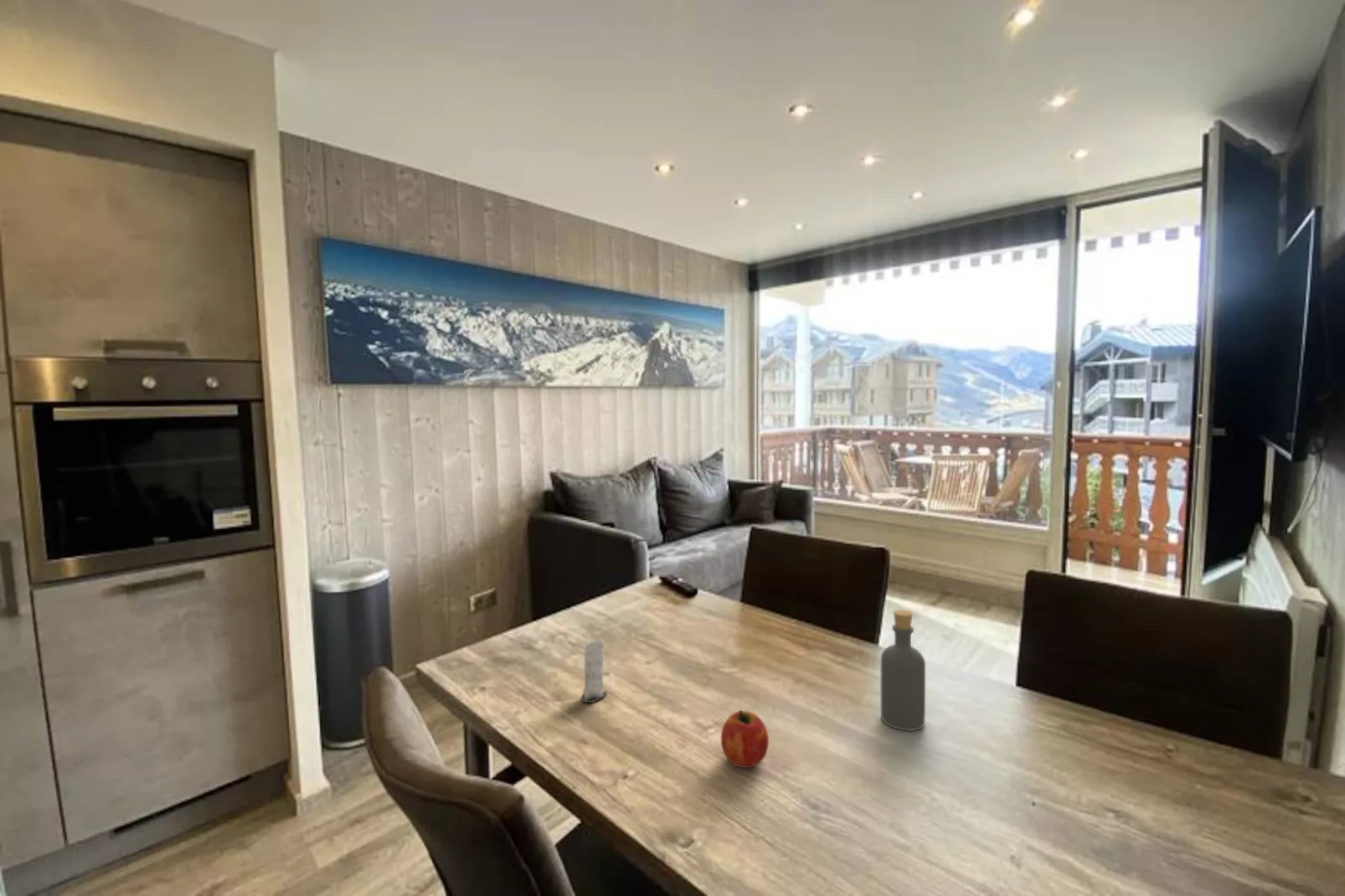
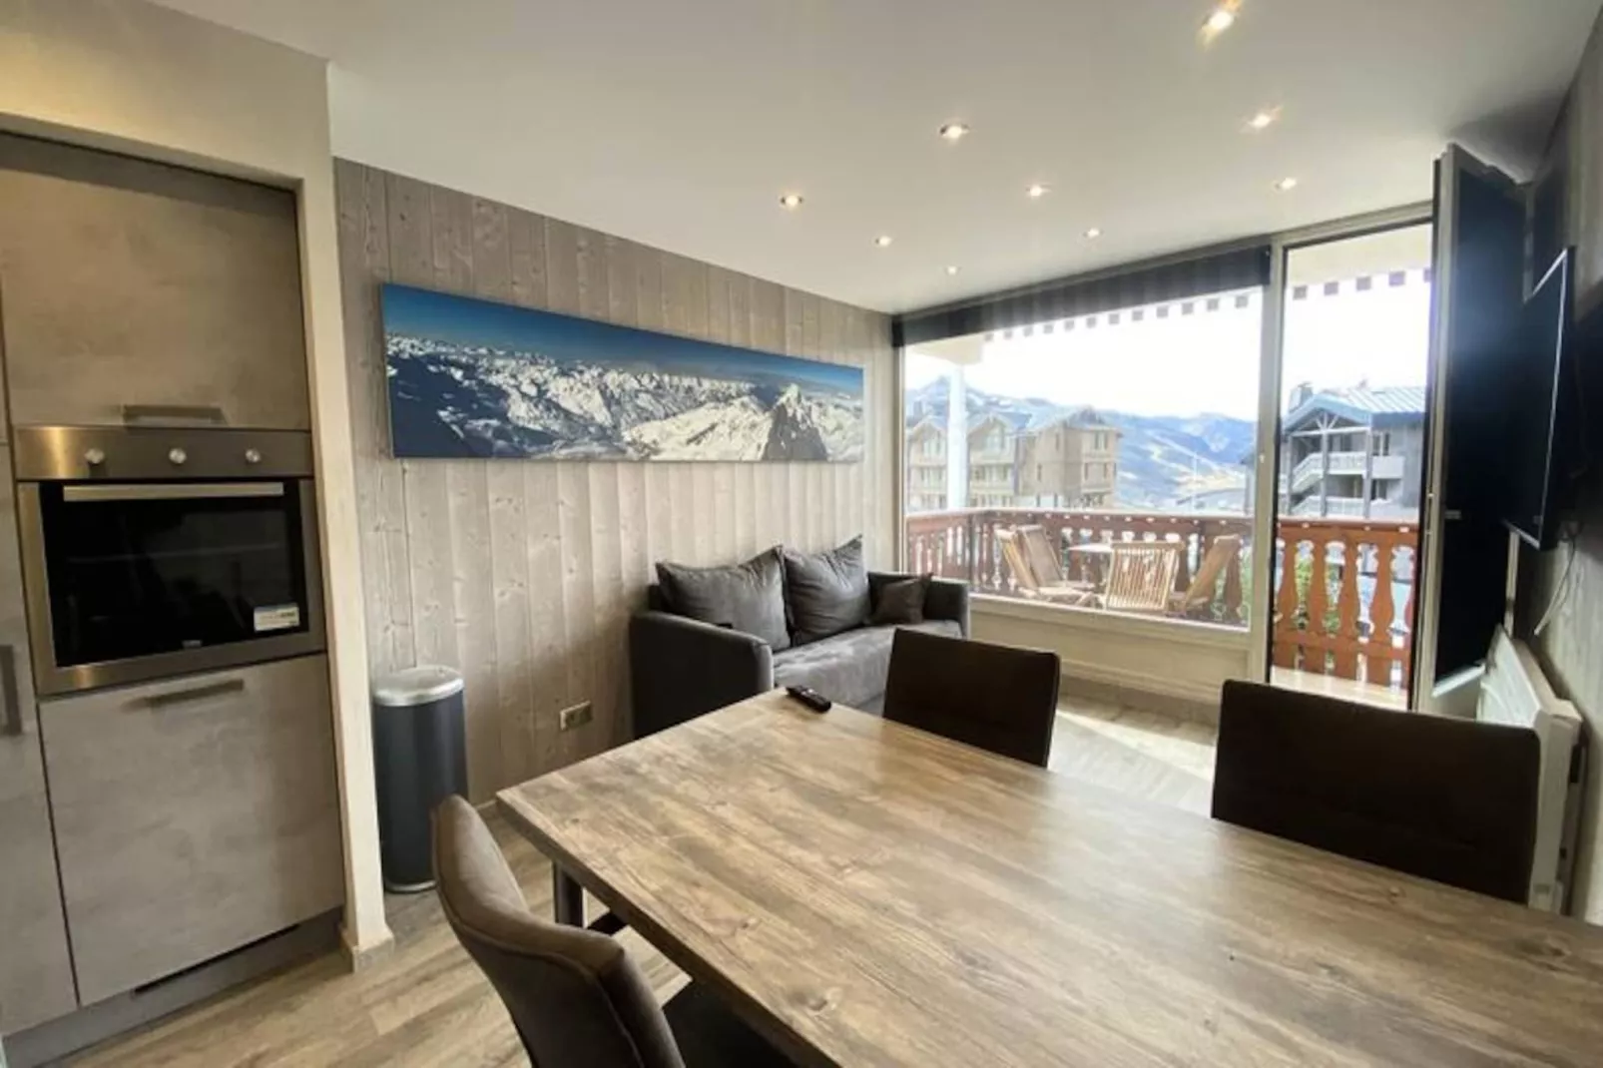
- bottle (903, 667)
- fruit (745, 736)
- candle (592, 667)
